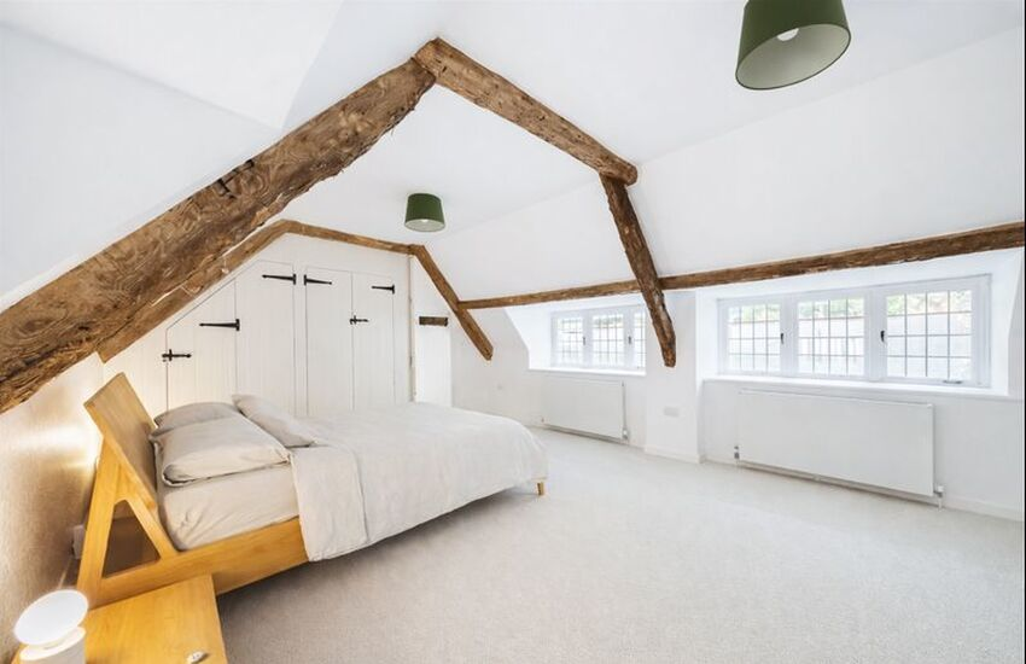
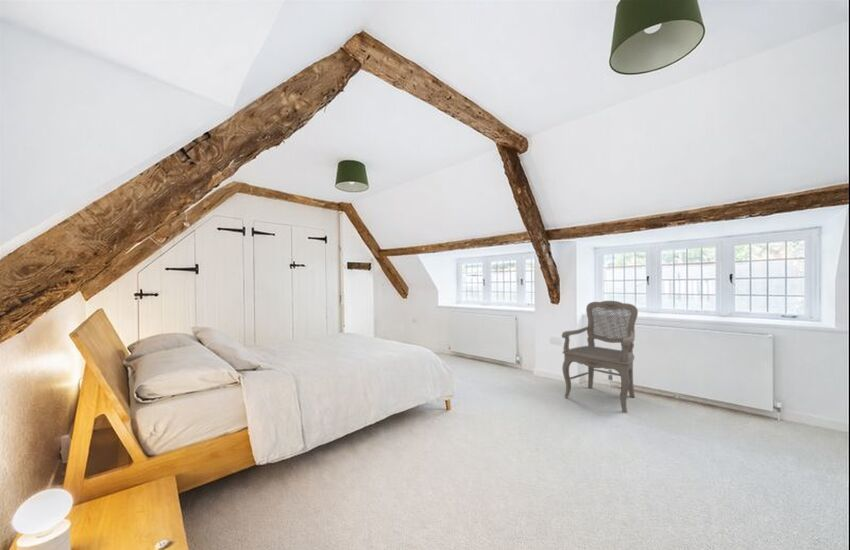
+ chair (602, 350)
